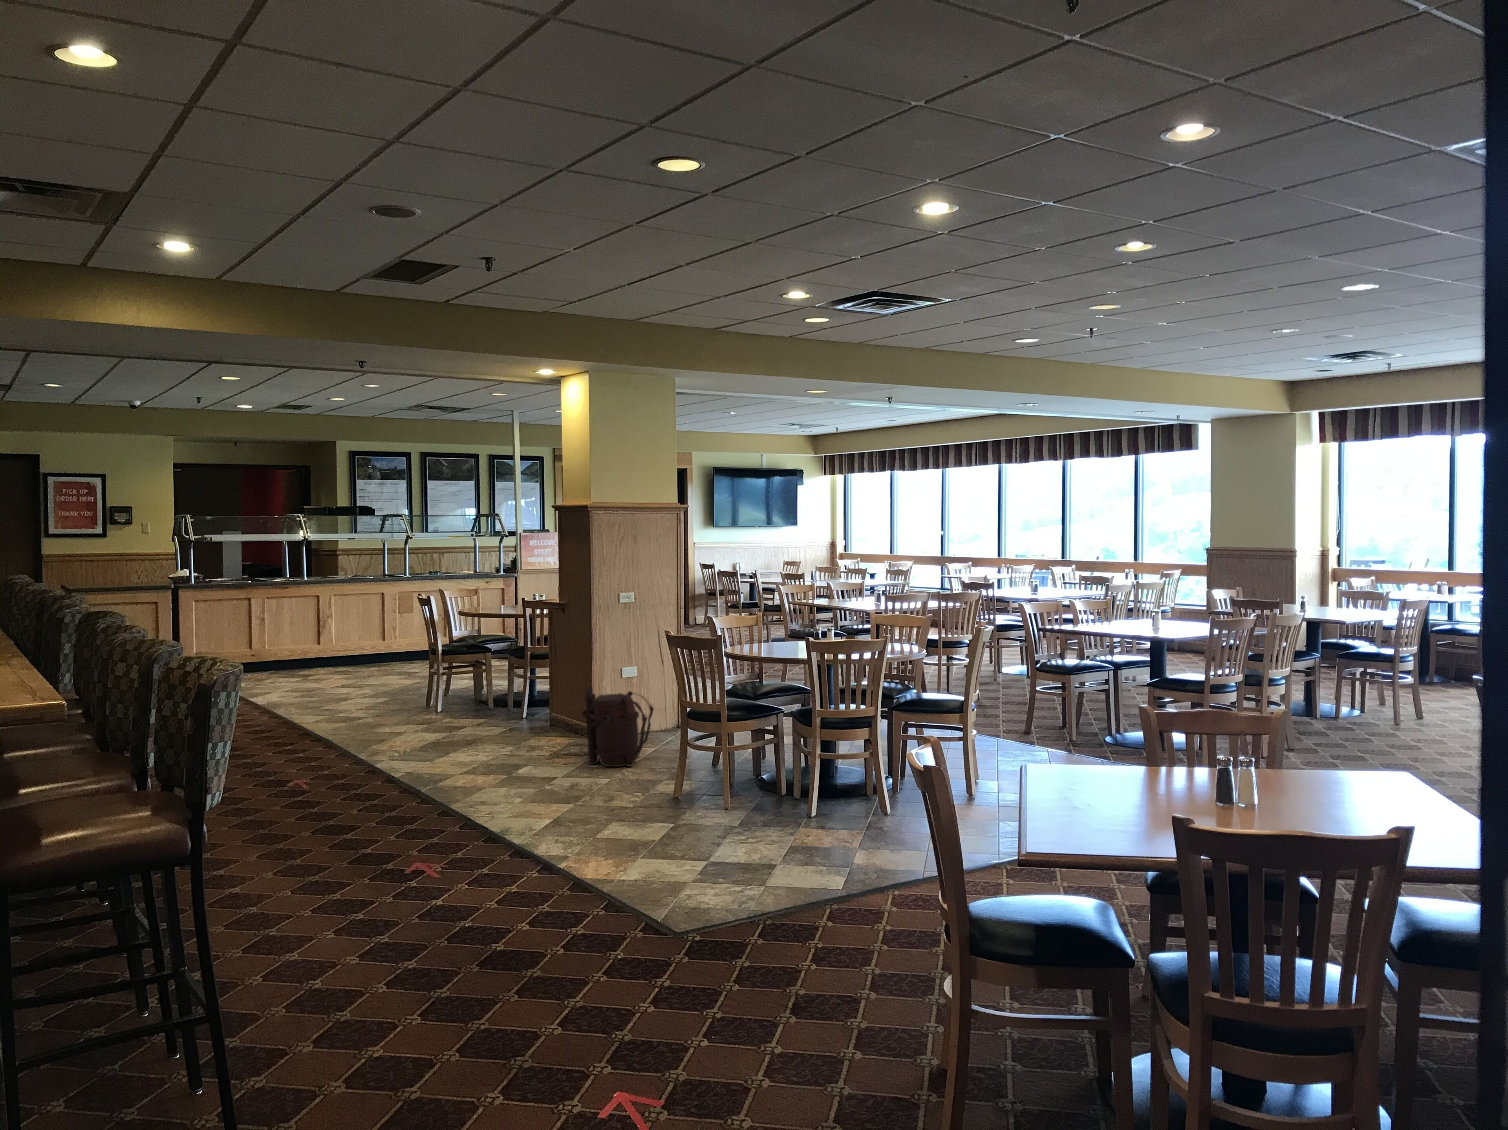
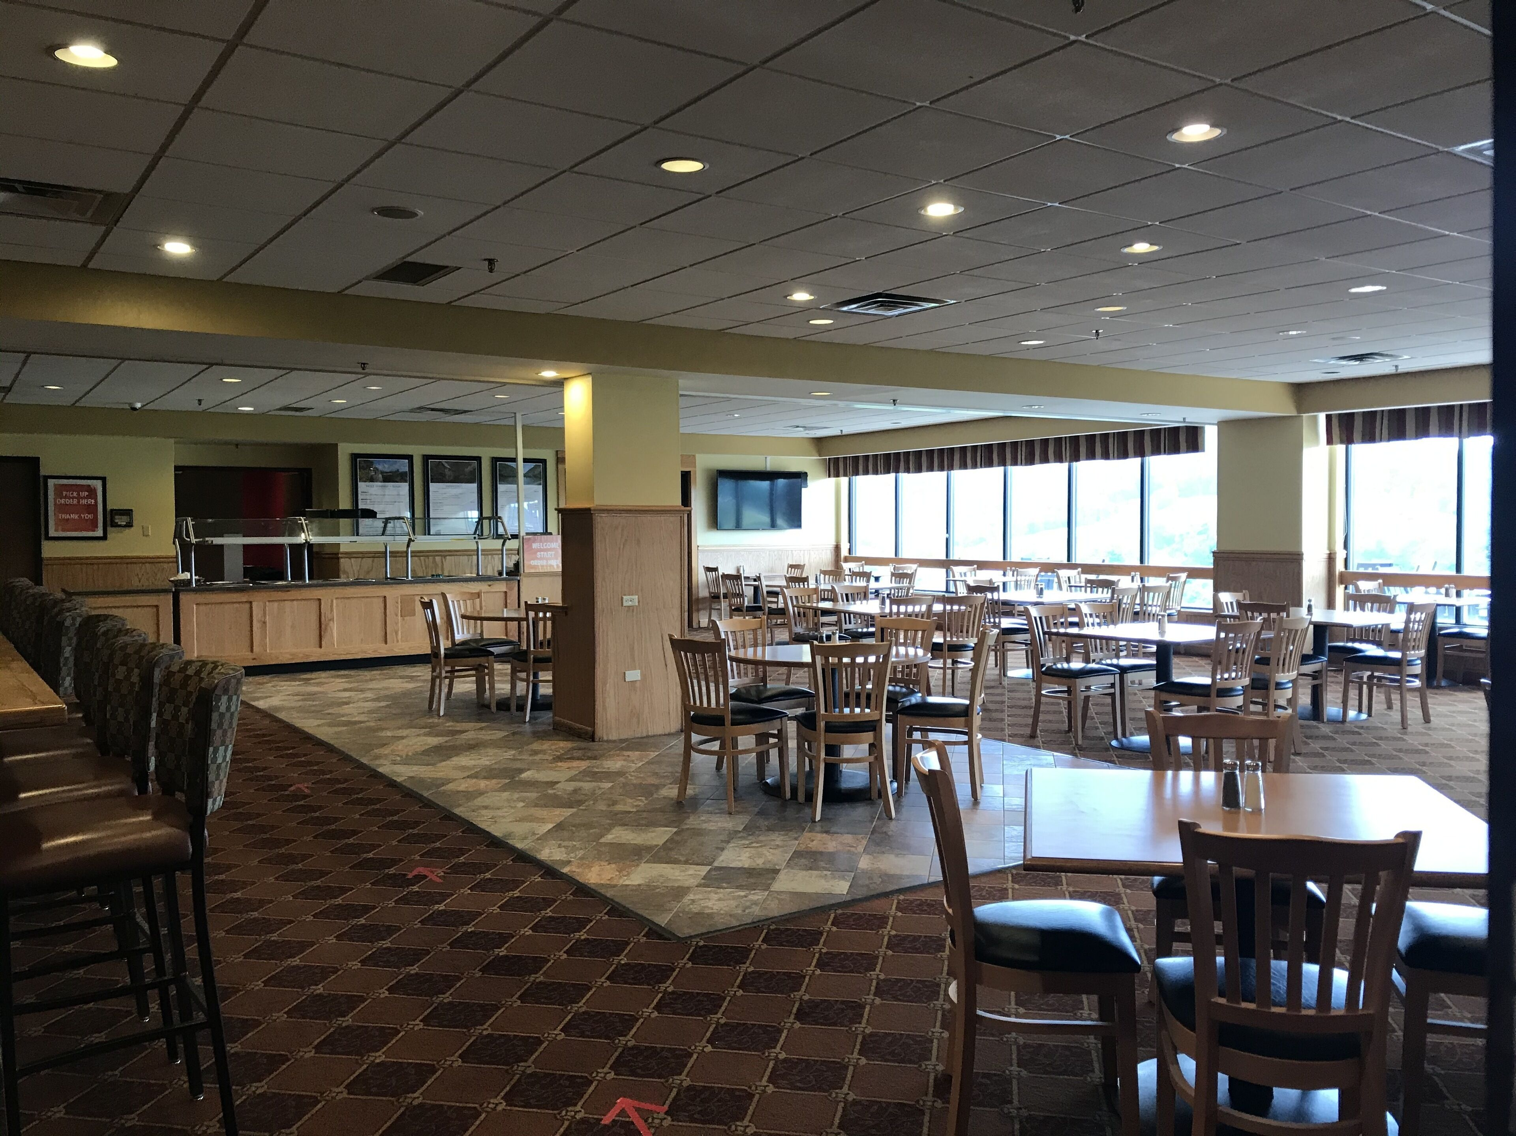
- backpack (616, 725)
